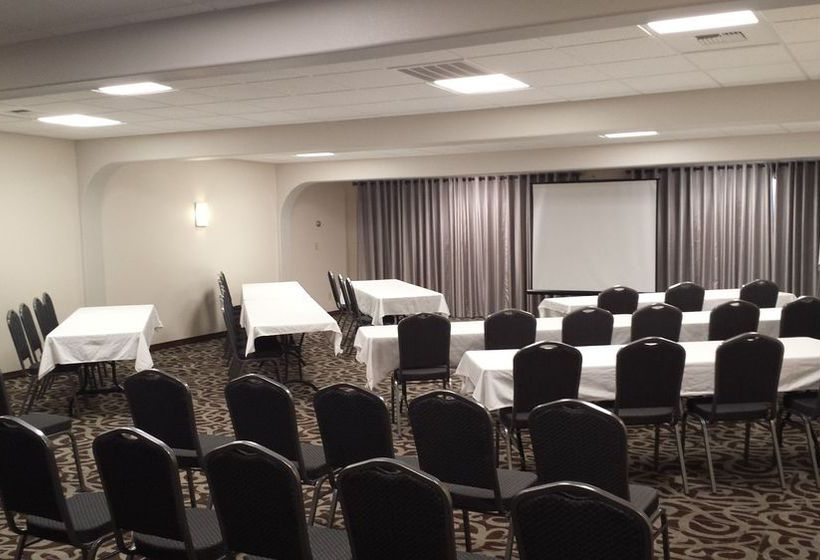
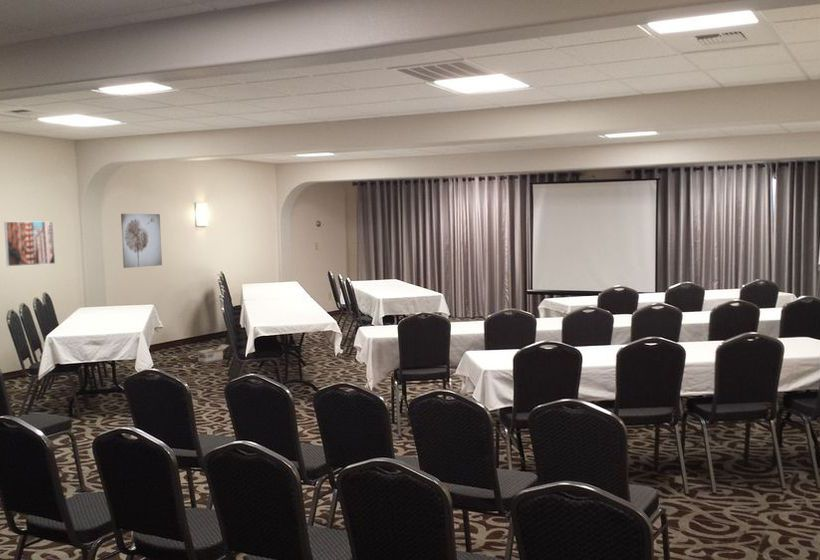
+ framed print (30, 243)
+ wall art (142, 240)
+ cardboard box (210, 354)
